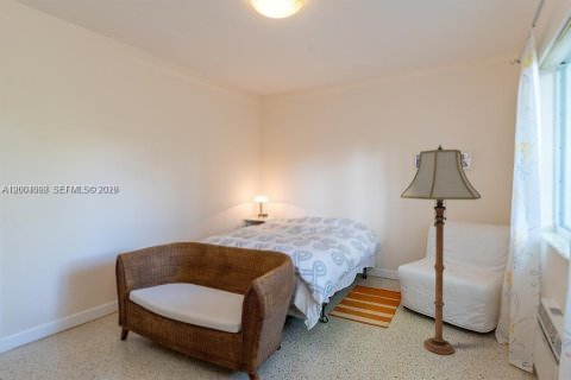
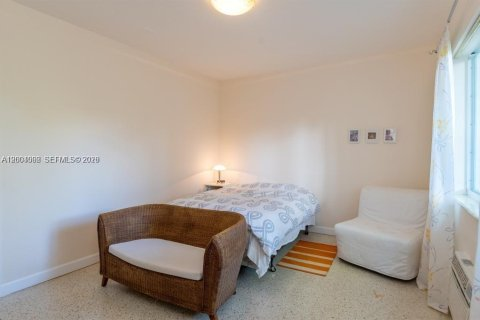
- floor lamp (439, 246)
